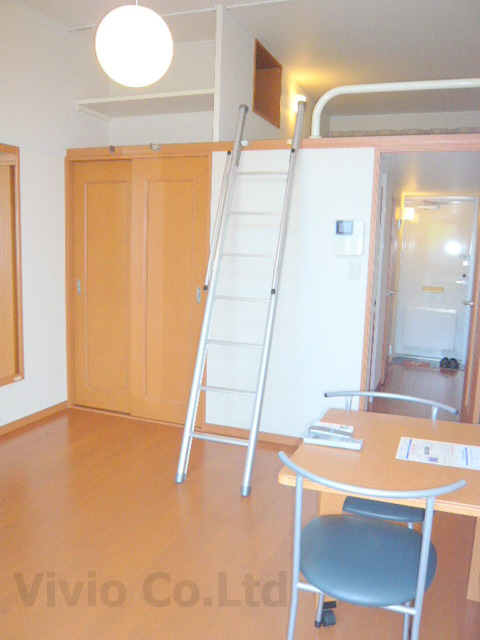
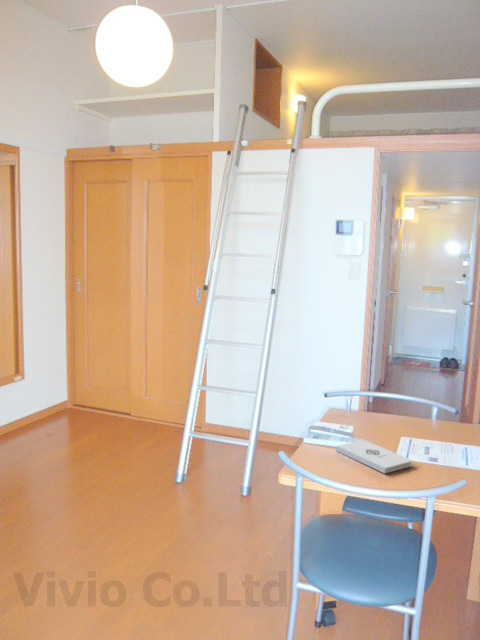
+ notepad (373, 455)
